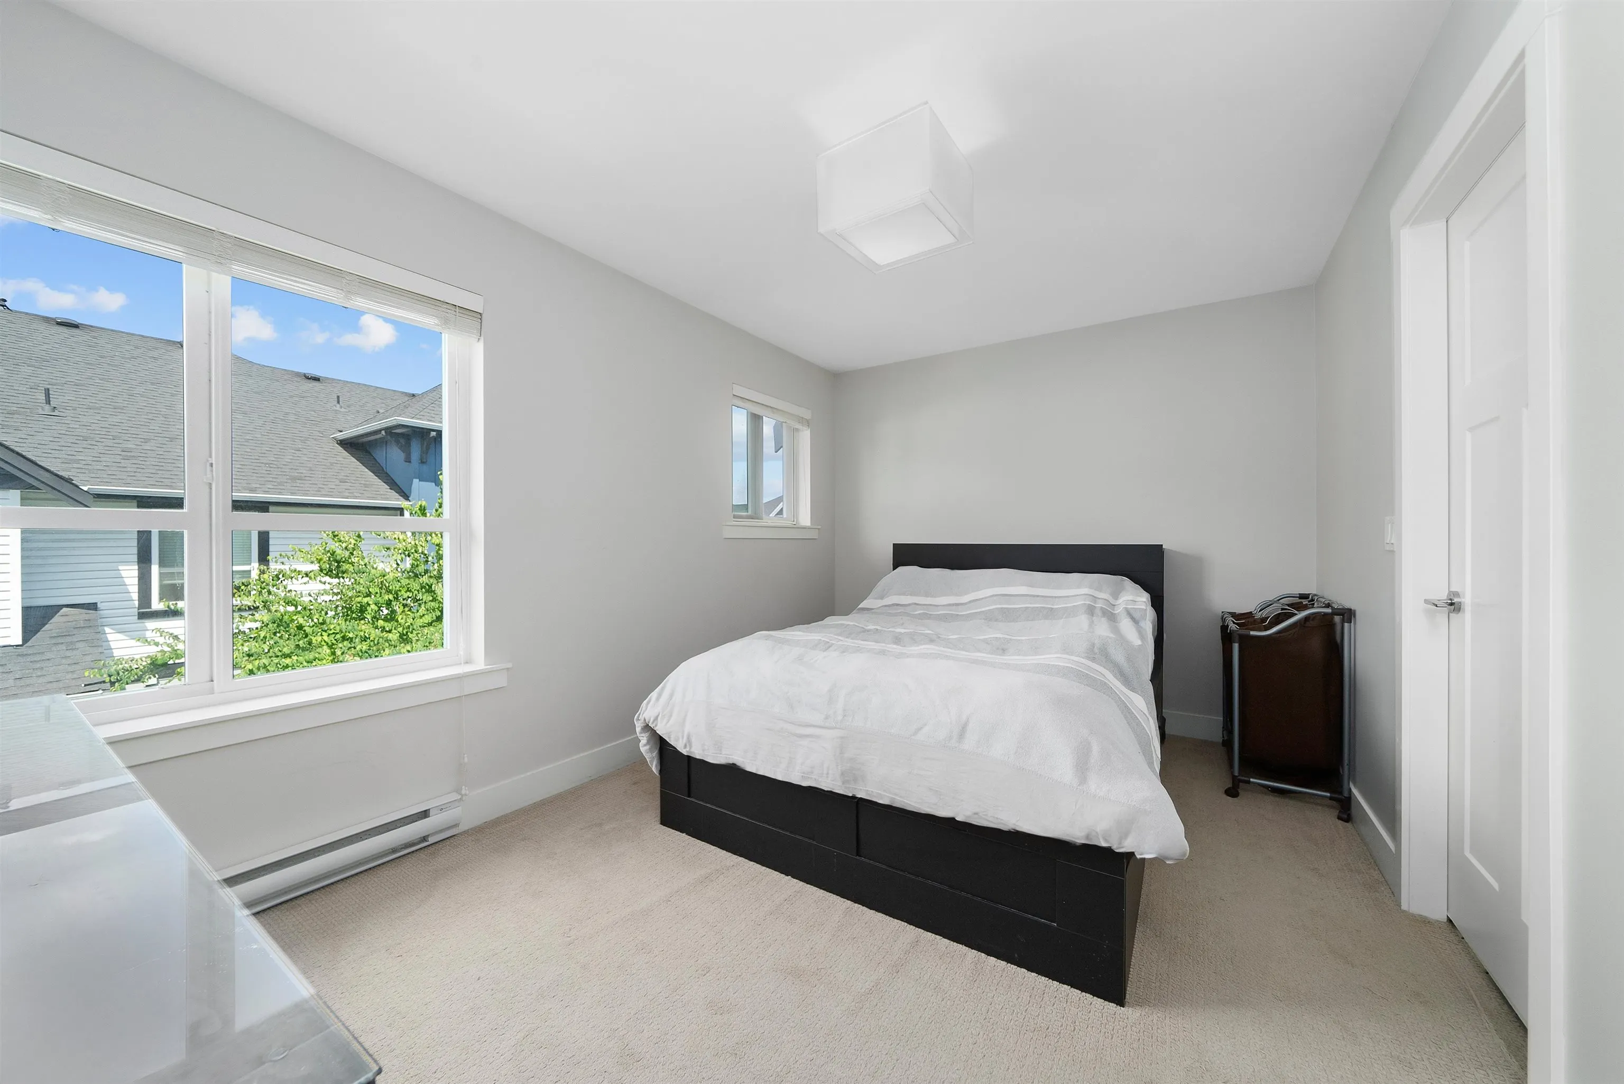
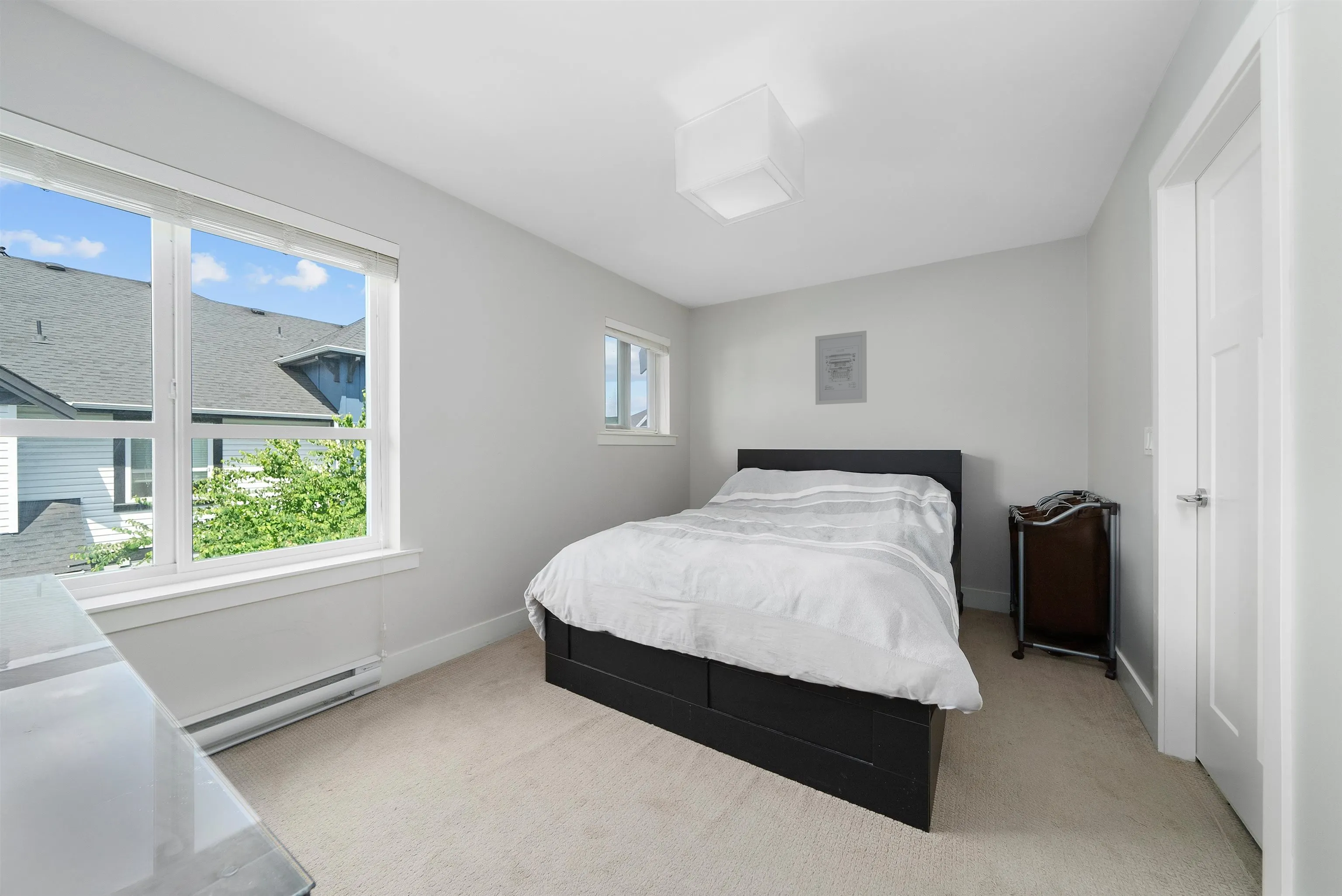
+ wall art (840, 368)
